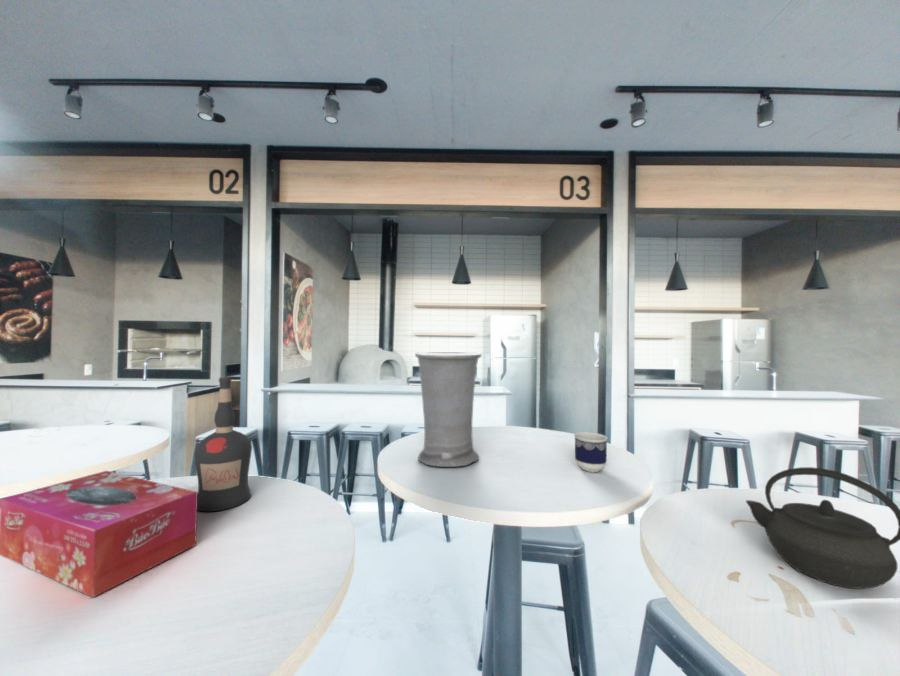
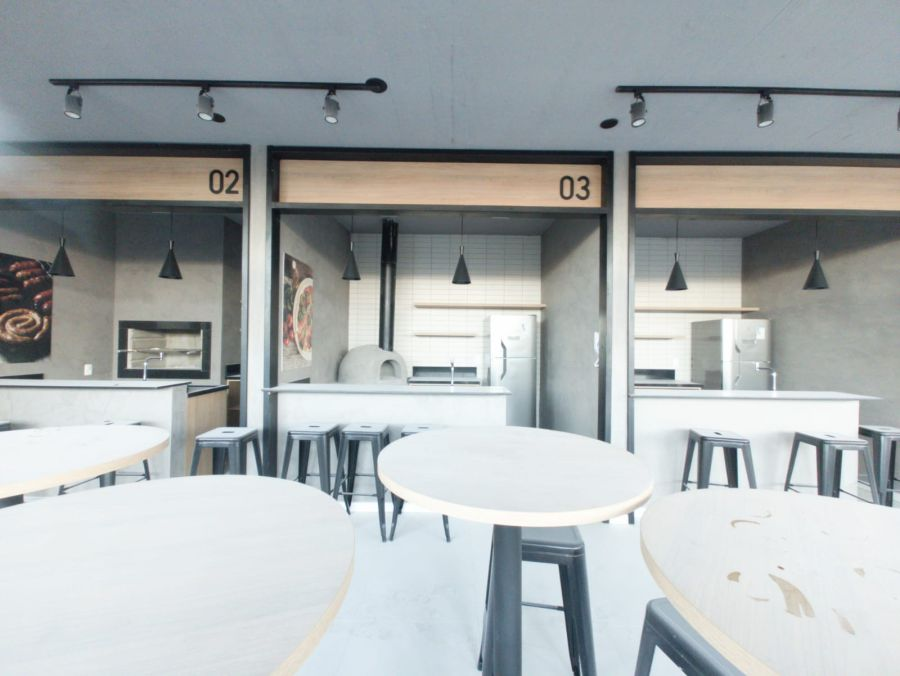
- vase (447, 405)
- tissue box (100, 522)
- kettle (816, 517)
- cup (588, 450)
- liquor bottle (224, 438)
